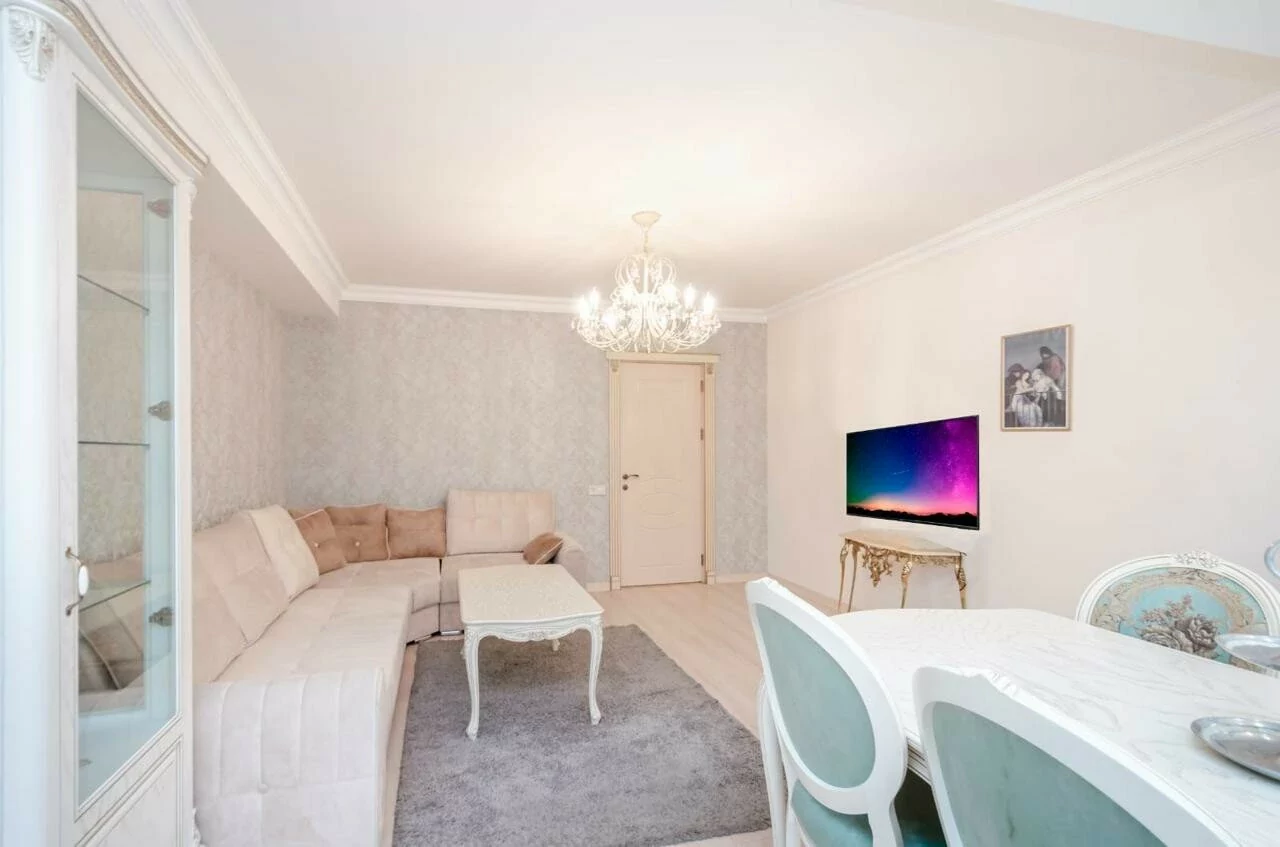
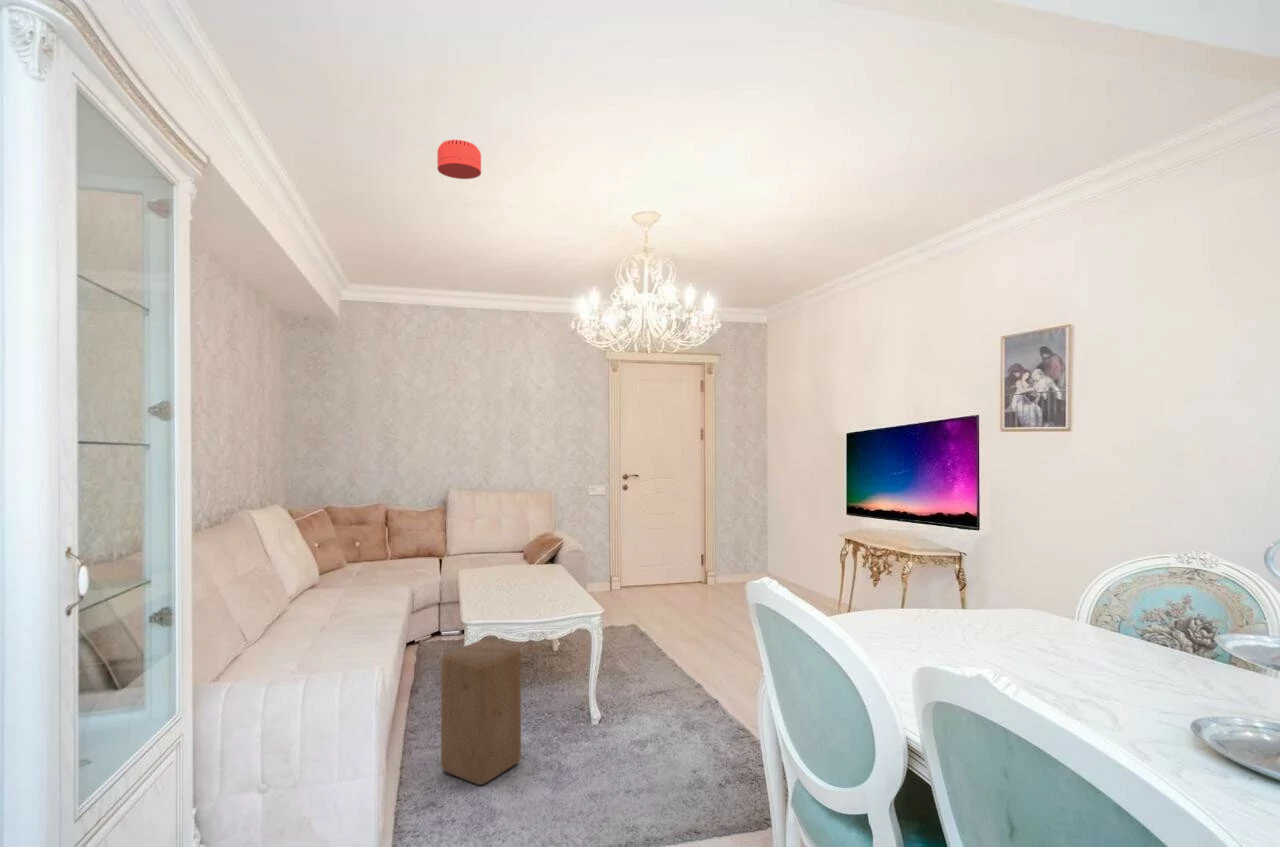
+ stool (481, 708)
+ smoke detector (459, 158)
